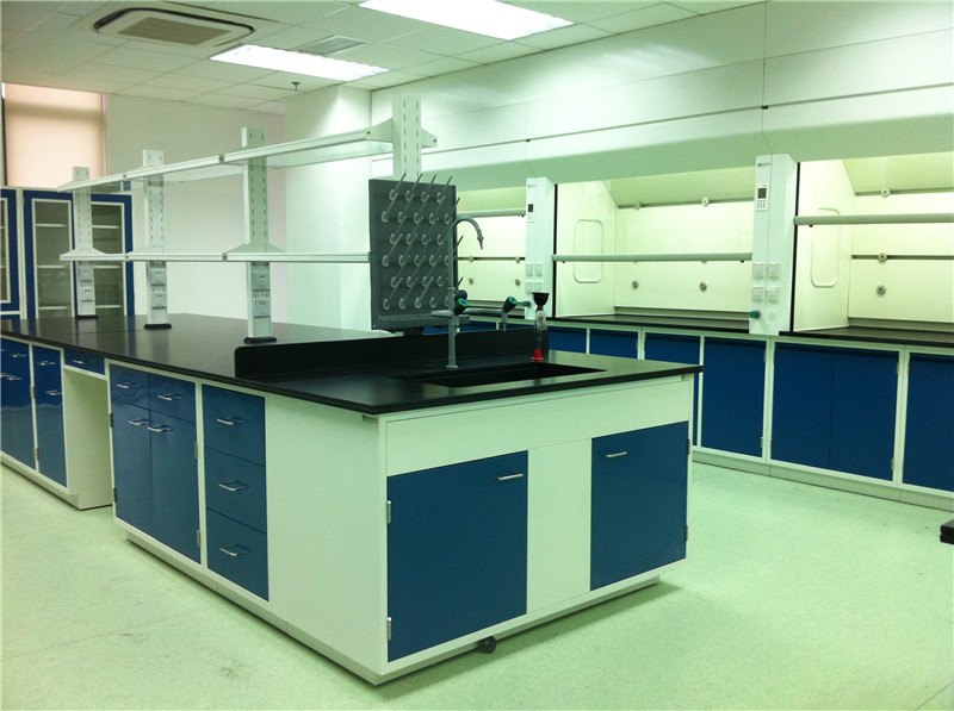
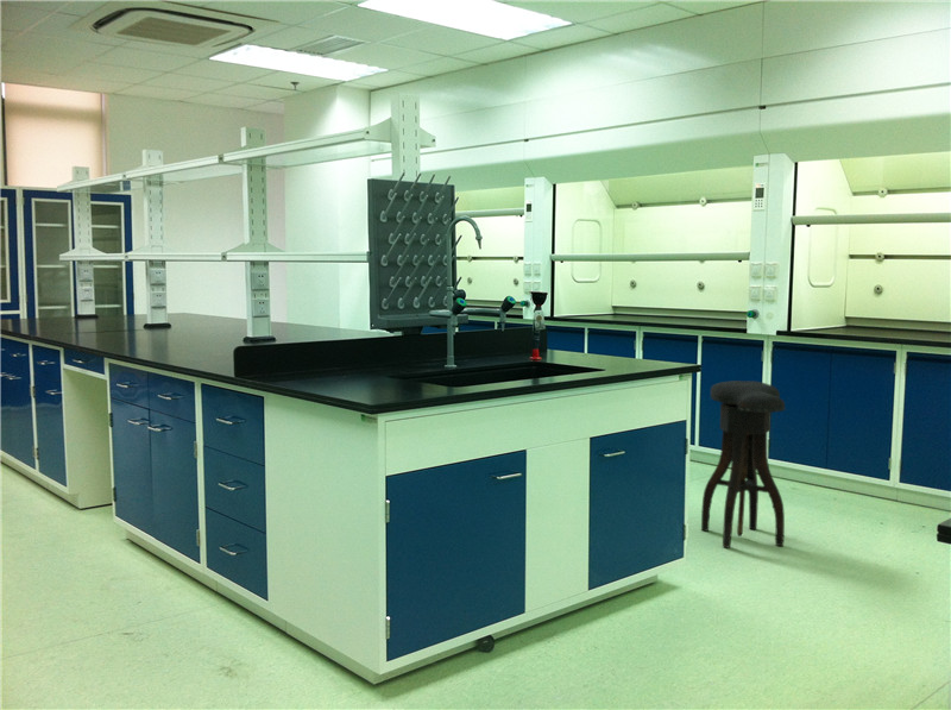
+ stool (745, 463)
